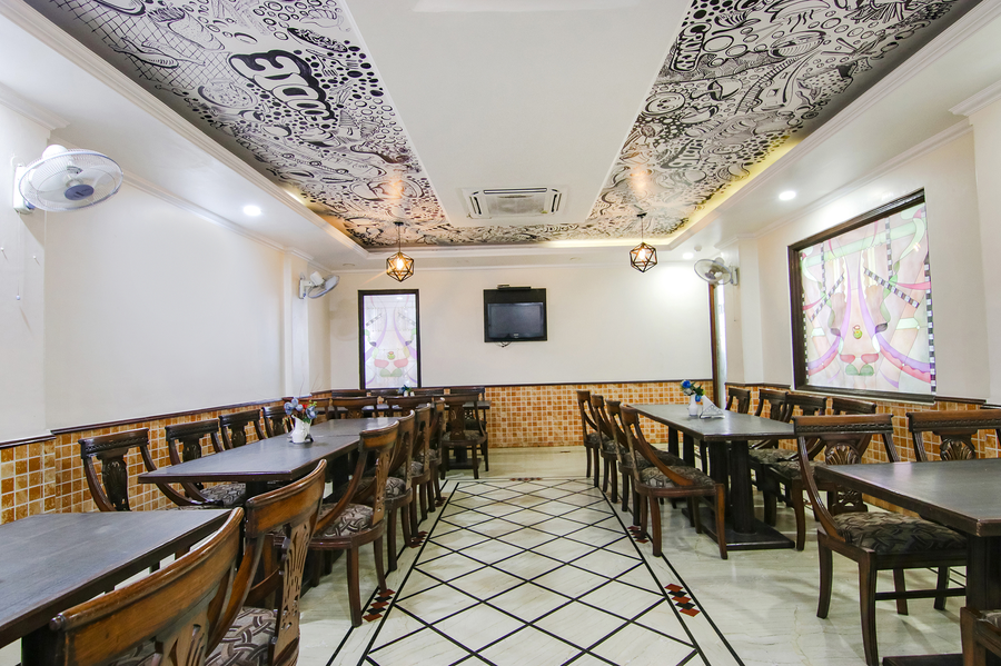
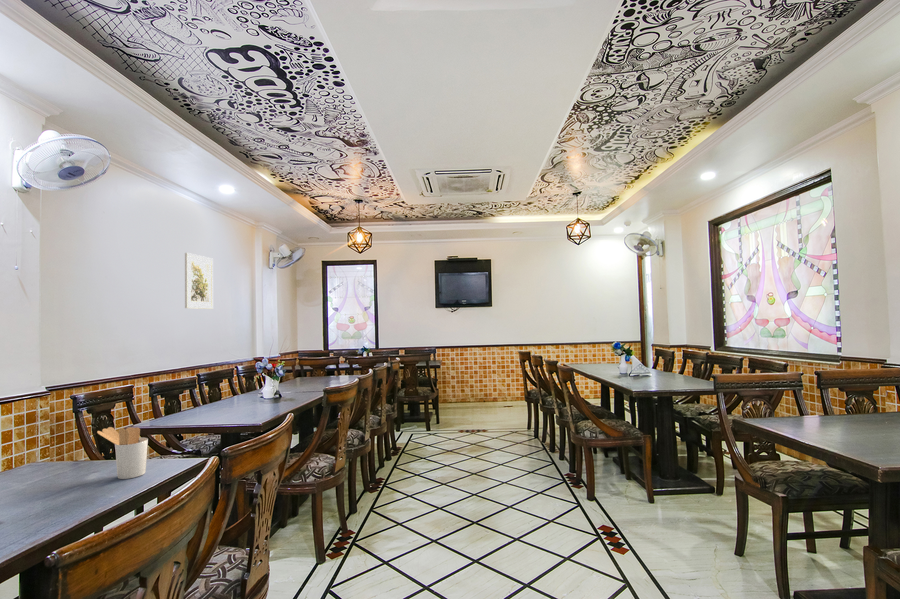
+ utensil holder (123, 450)
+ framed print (199, 282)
